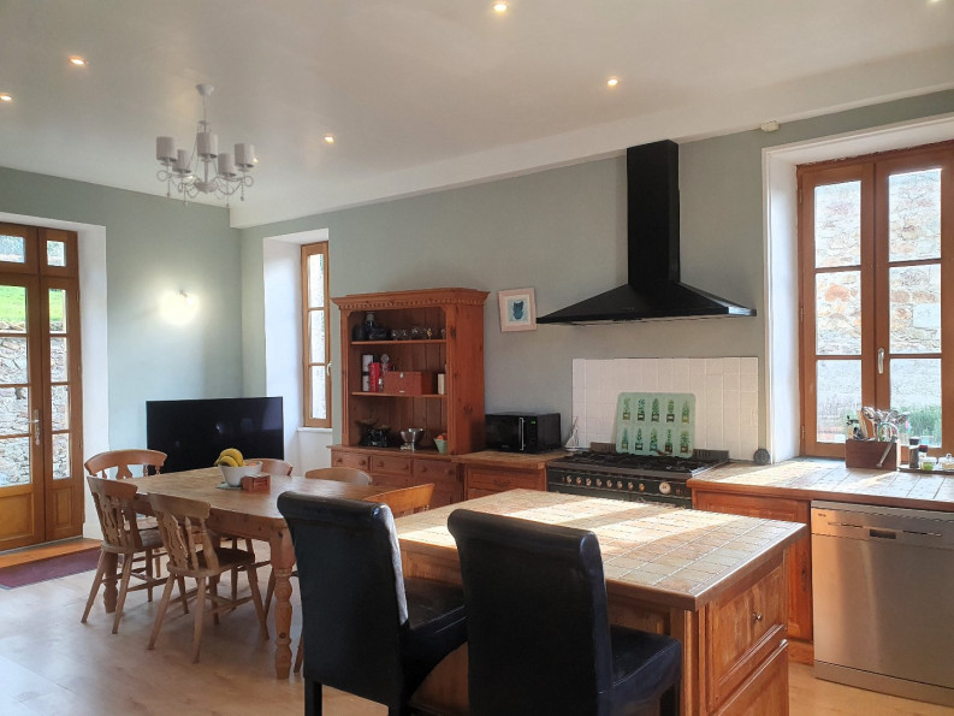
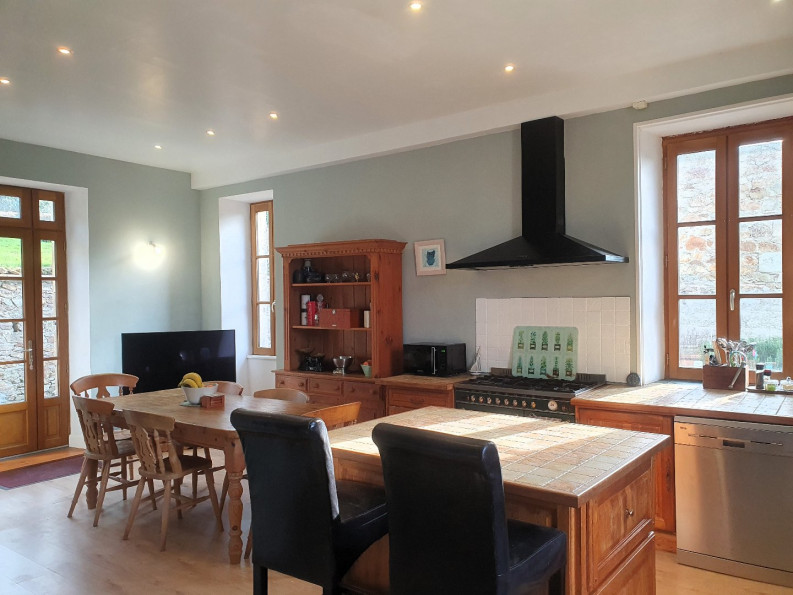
- chandelier (206, 143)
